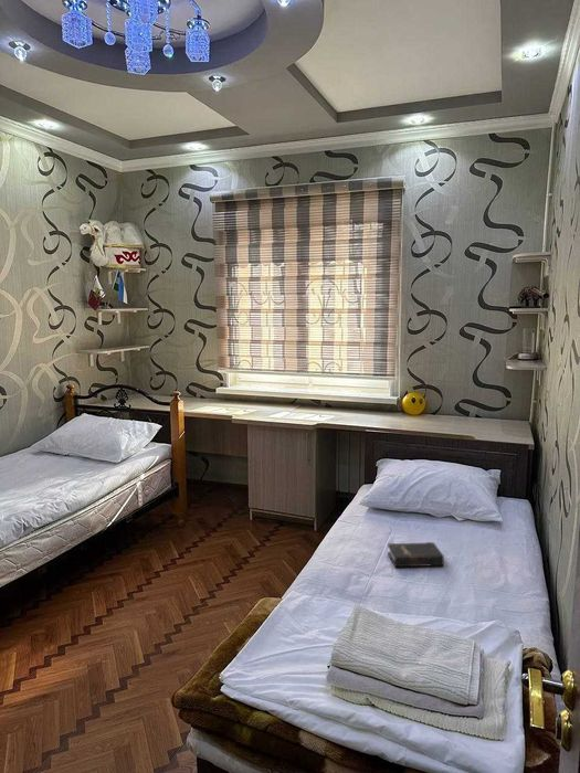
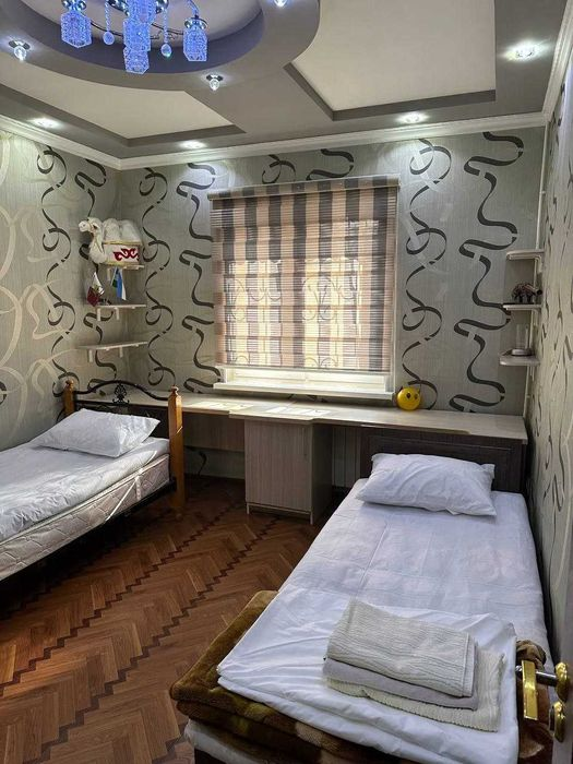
- hardback book (414, 554)
